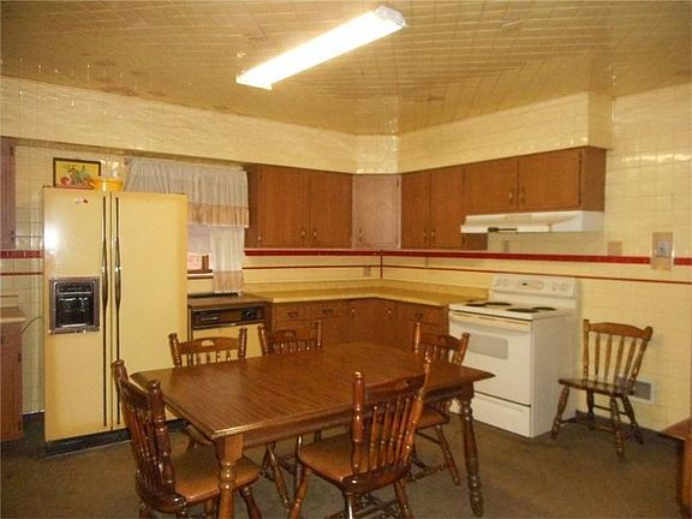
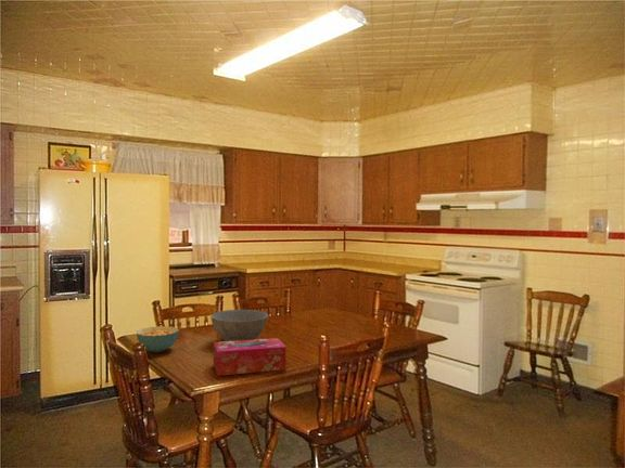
+ tissue box (248, 355)
+ bowl (239, 328)
+ cereal bowl (157, 340)
